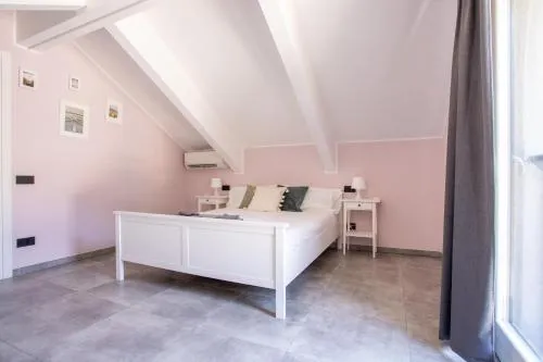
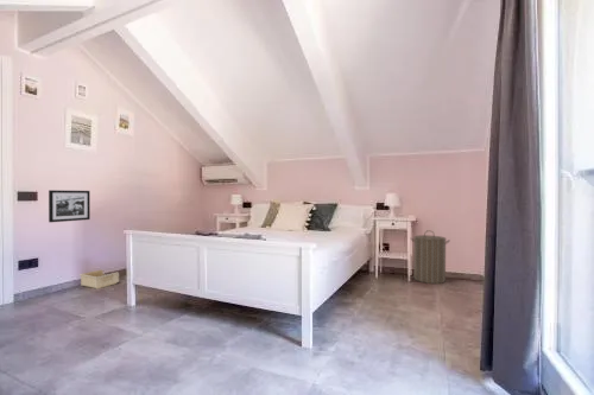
+ laundry hamper (429, 255)
+ picture frame (70, 205)
+ storage bin (100, 278)
